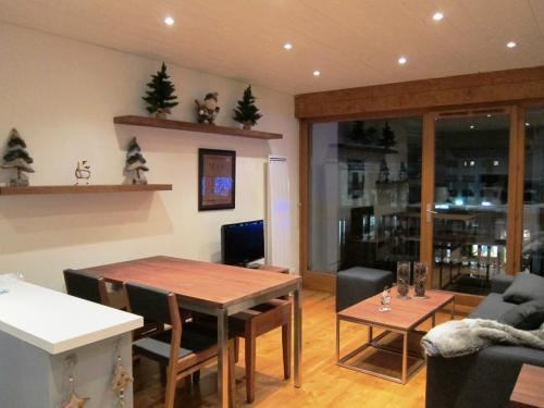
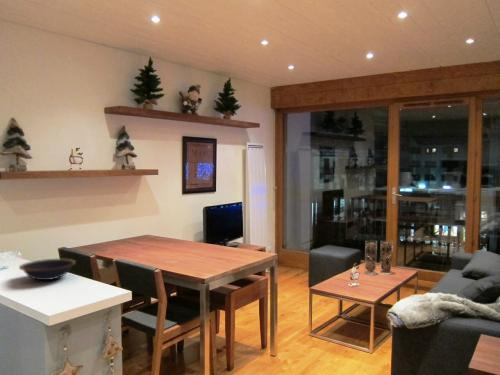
+ bowl (48, 271)
